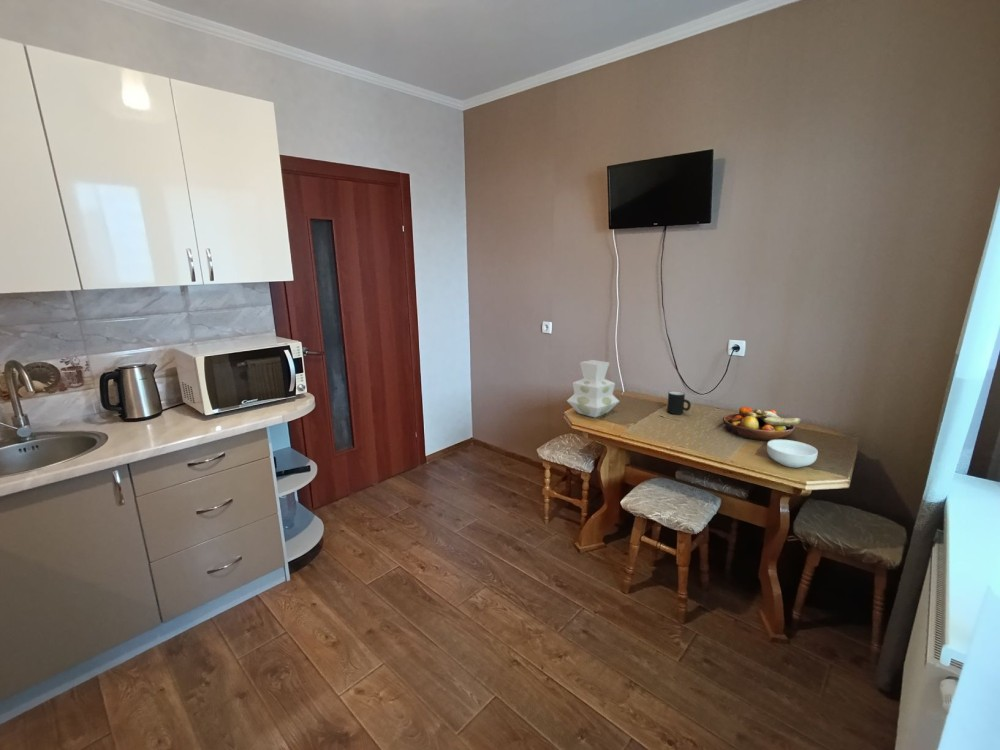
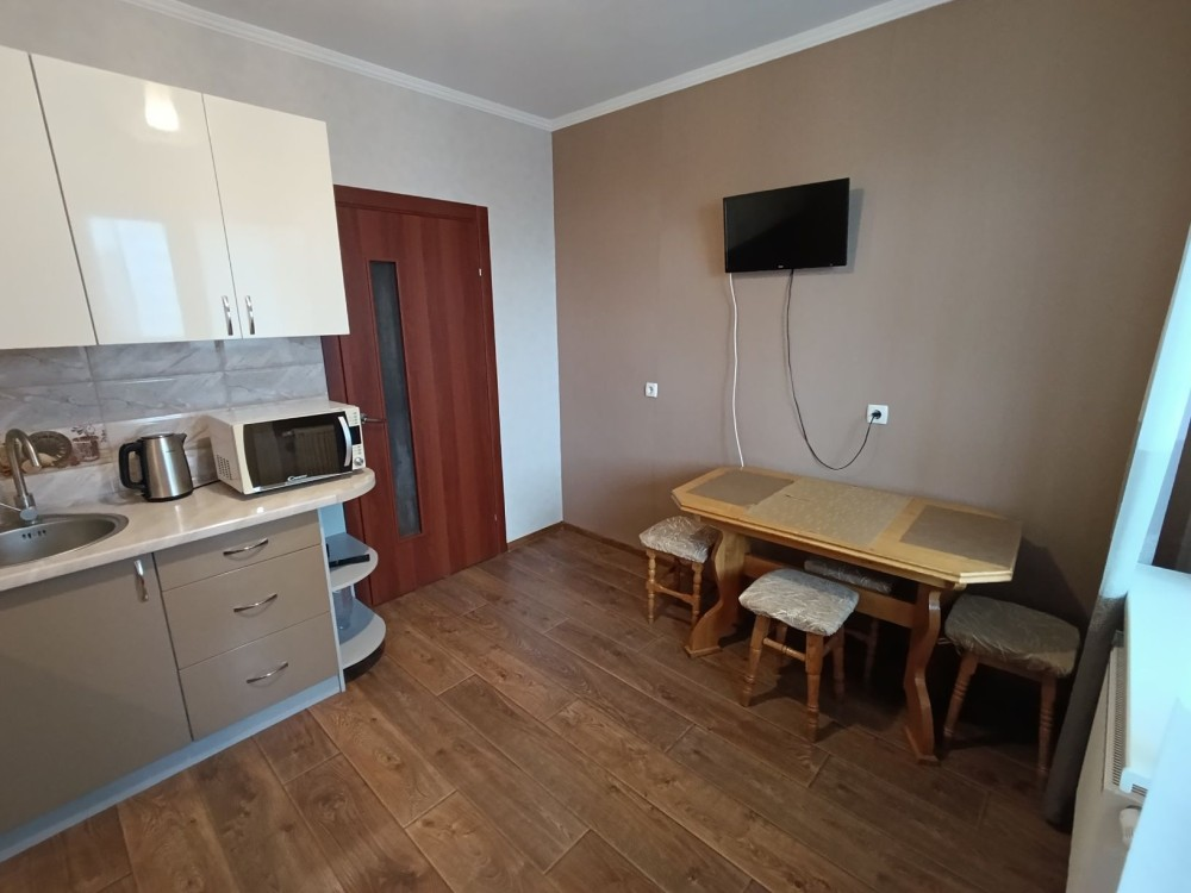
- mug (679, 403)
- fruit bowl (759, 419)
- cereal bowl (790, 455)
- vase (593, 388)
